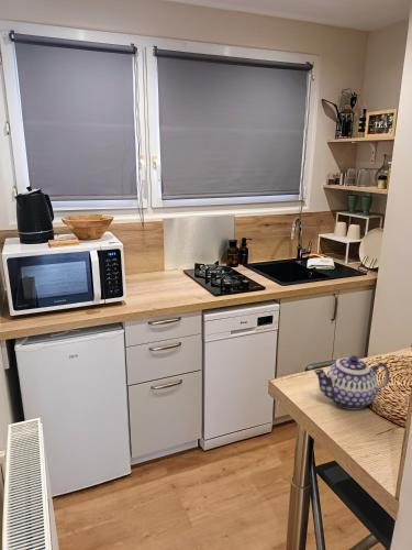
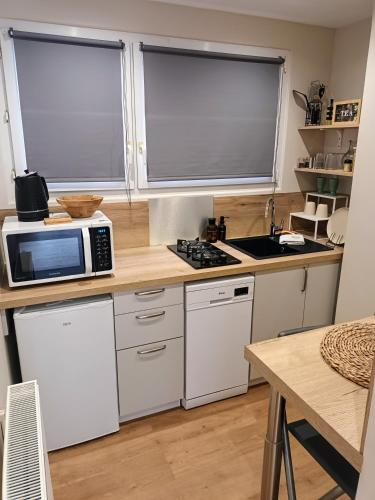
- teapot (350, 378)
